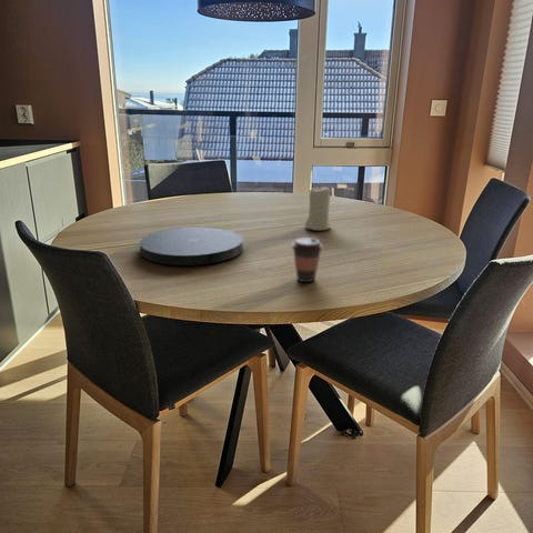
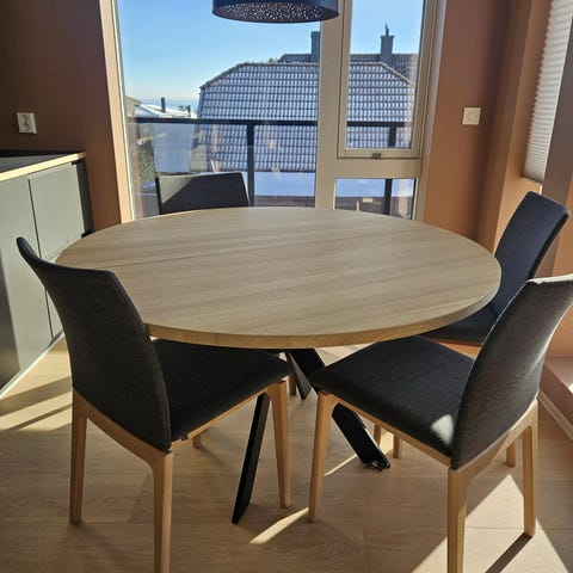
- coffee cup (306, 260)
- plate (192, 244)
- candle (319, 207)
